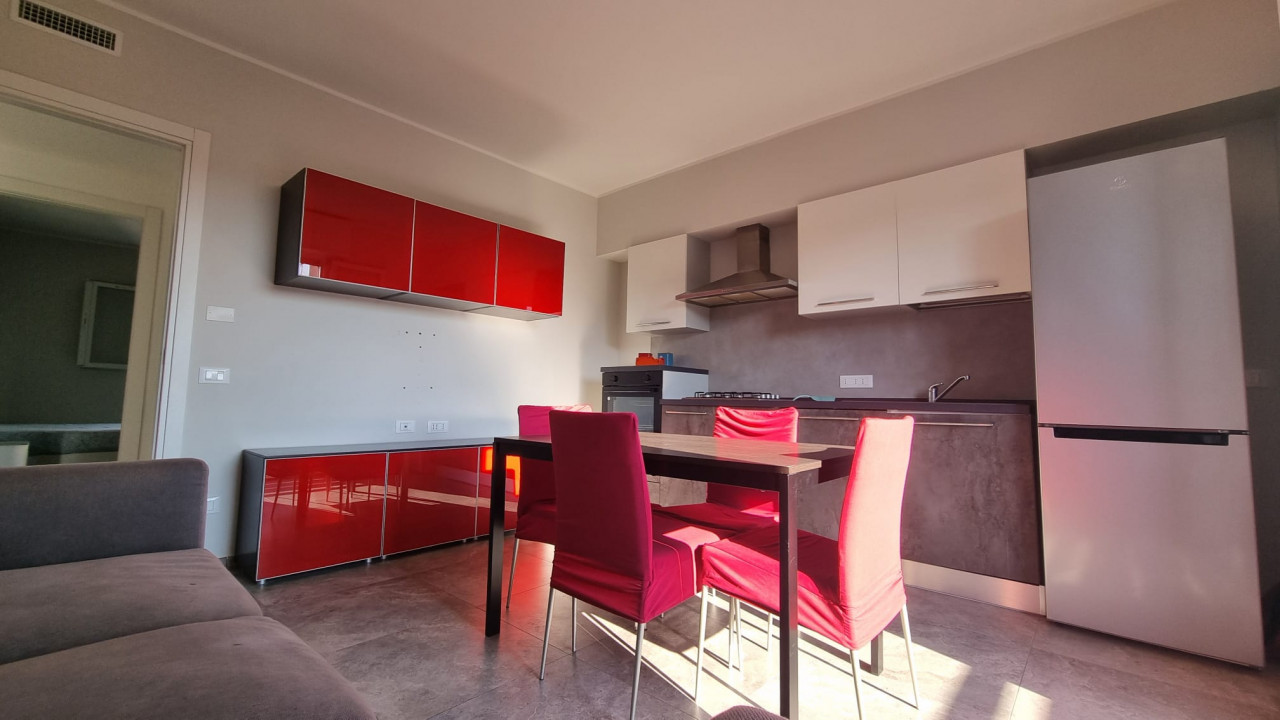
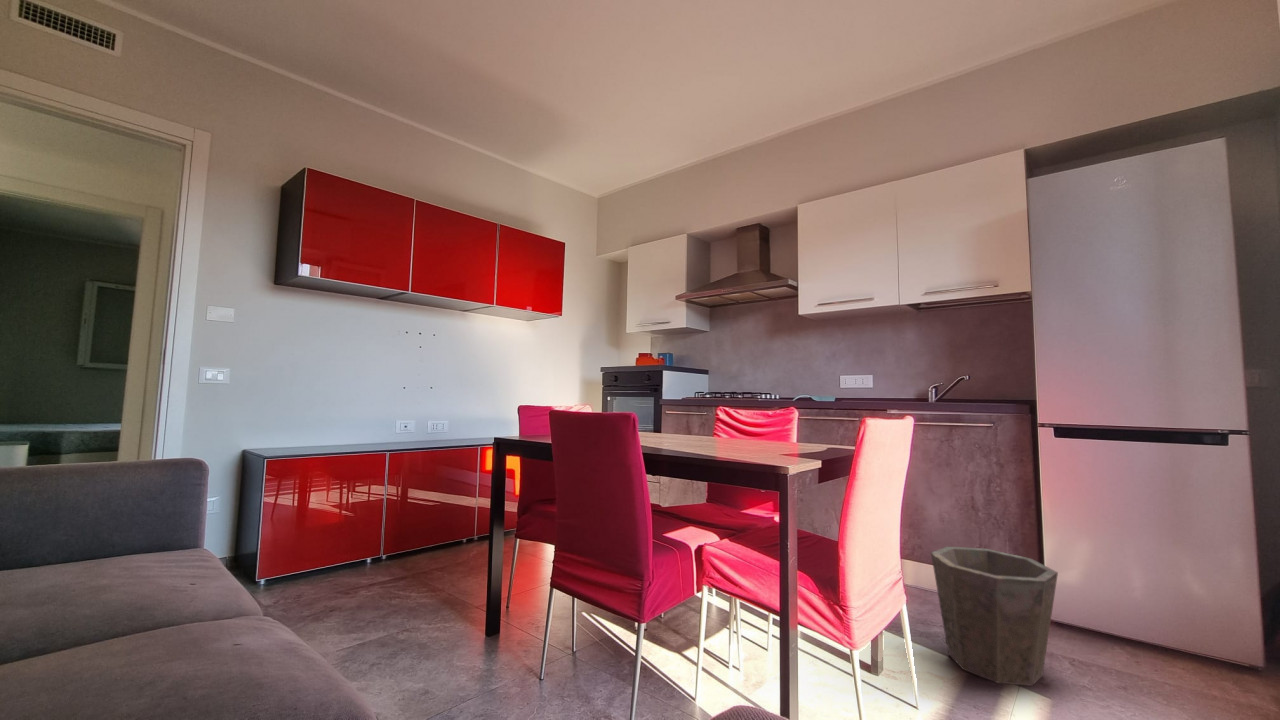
+ waste bin (992, 613)
